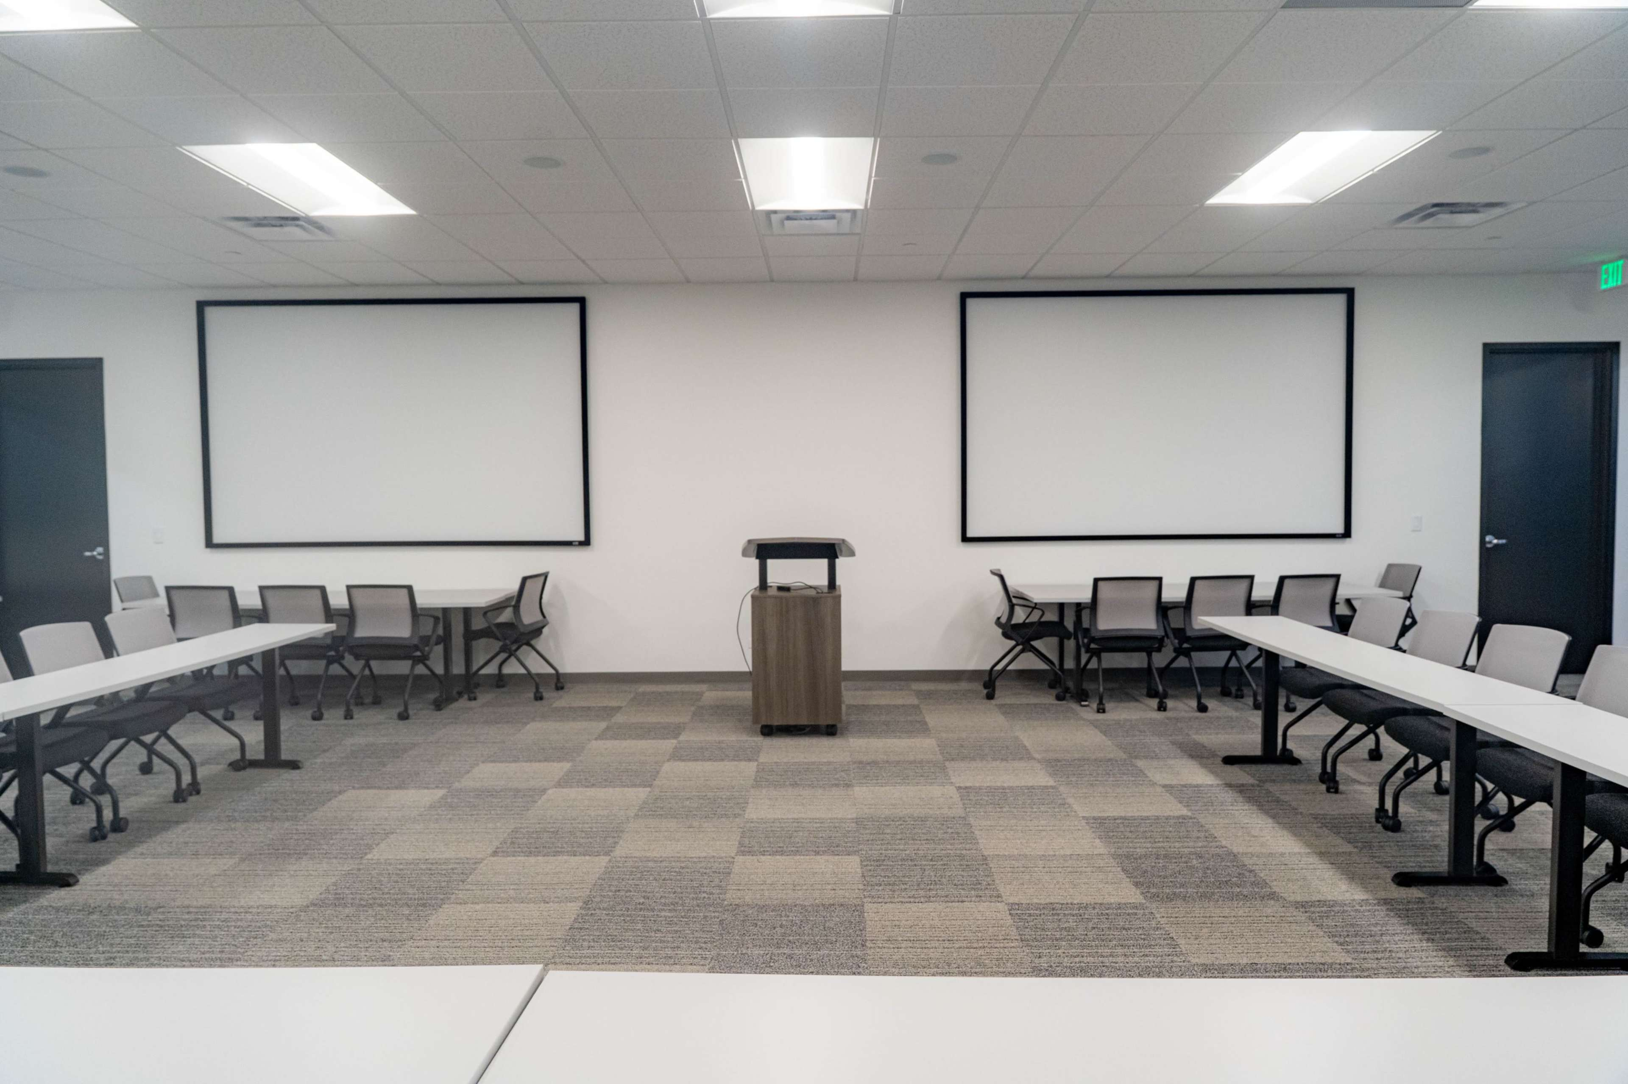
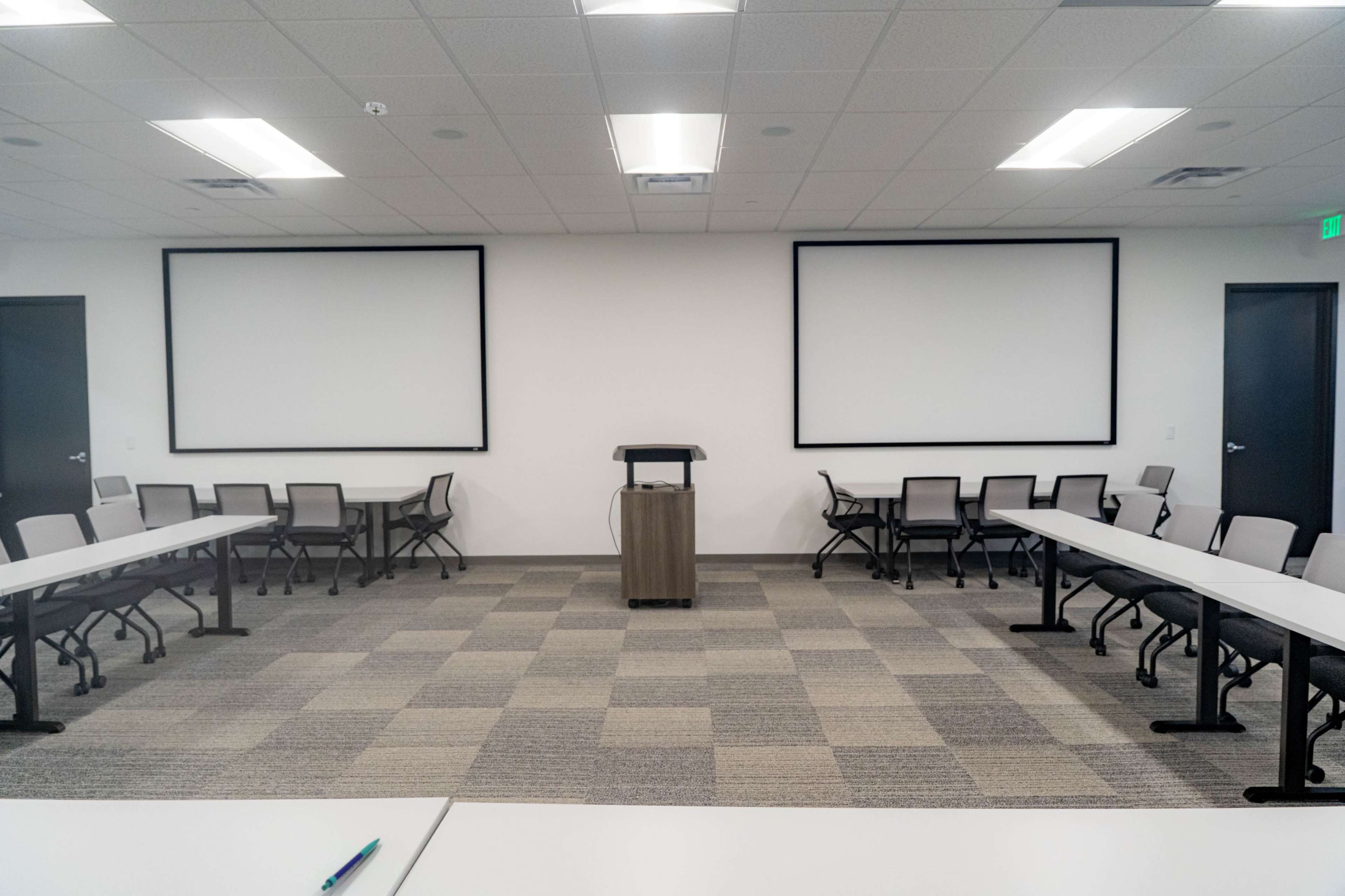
+ smoke detector (375, 109)
+ pen (354, 861)
